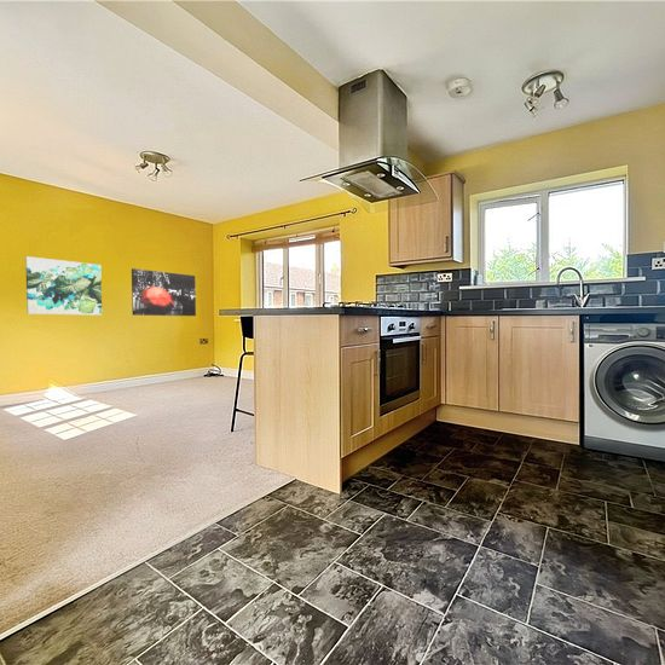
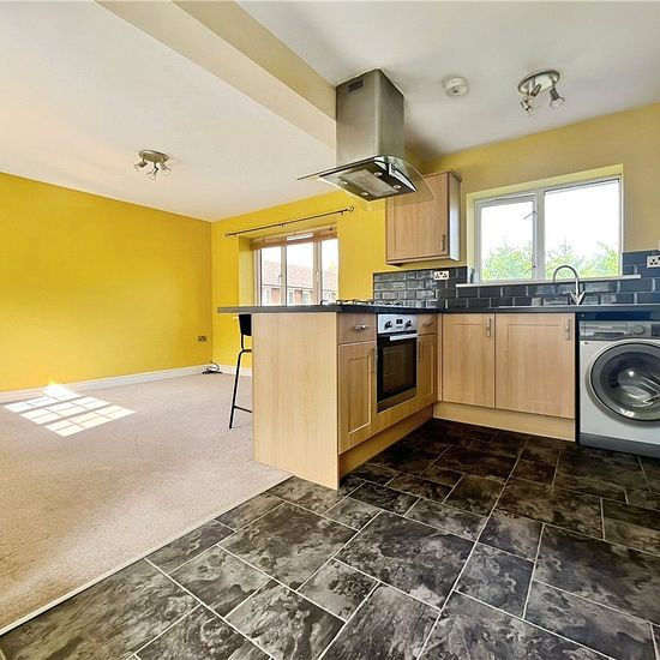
- wall art (166, 294)
- wall art (65, 288)
